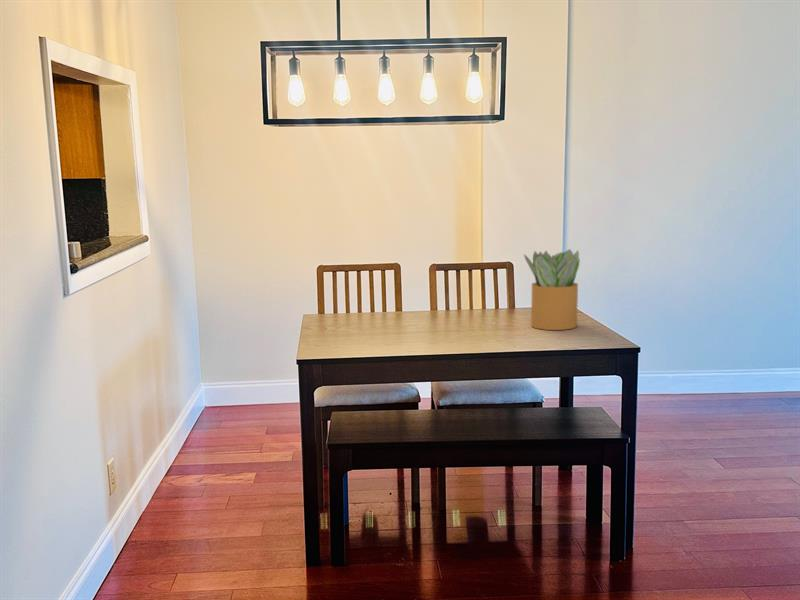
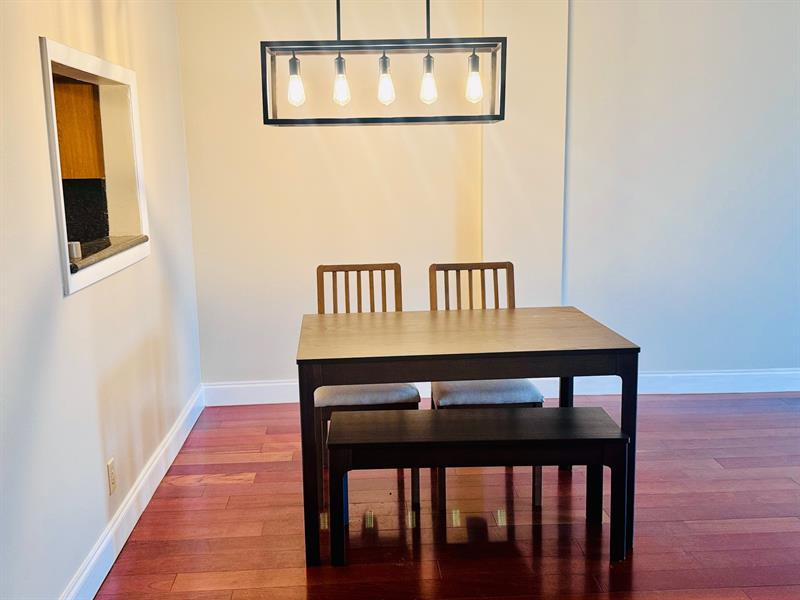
- potted plant (551, 288)
